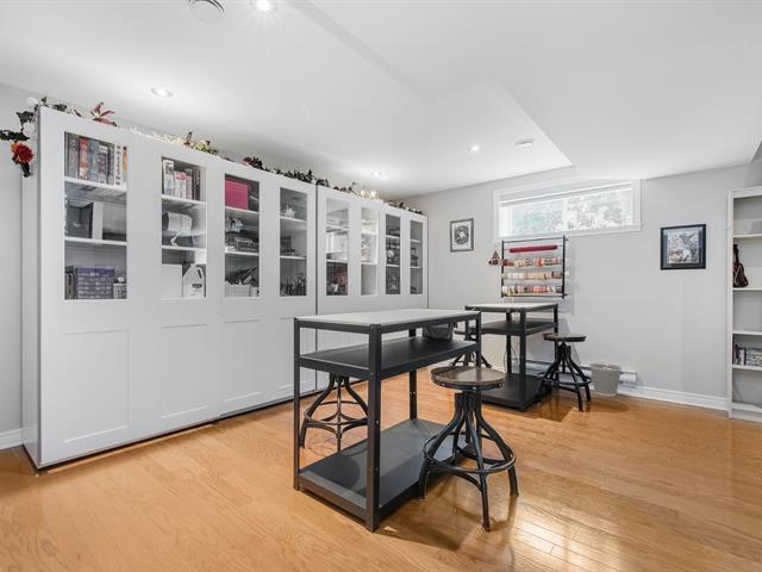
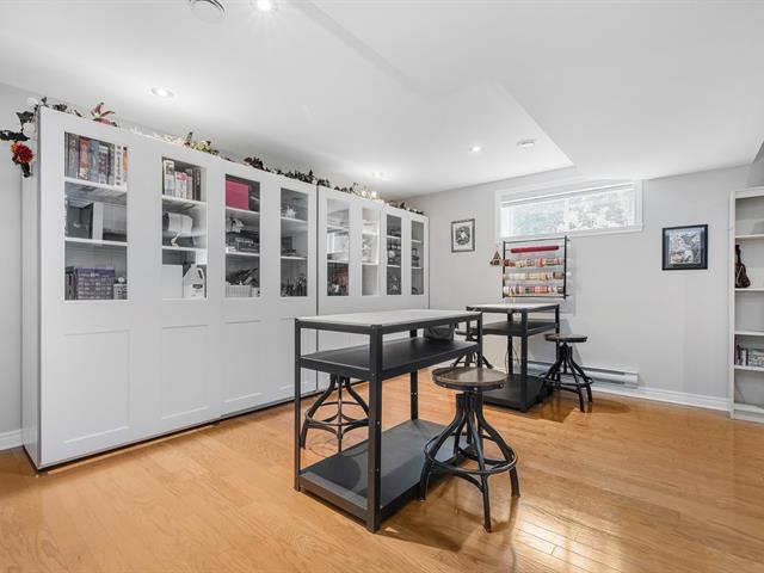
- wastebasket (605, 379)
